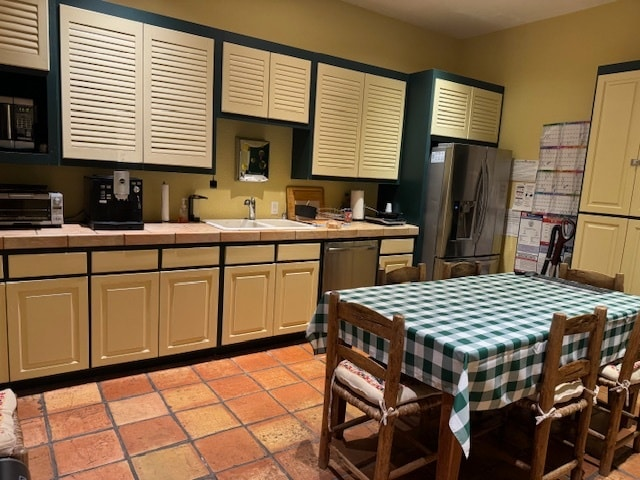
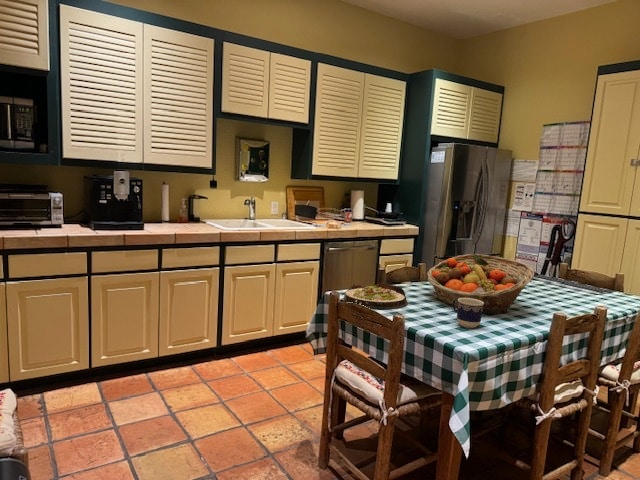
+ fruit basket (477, 281)
+ cup (465, 312)
+ salad plate (375, 294)
